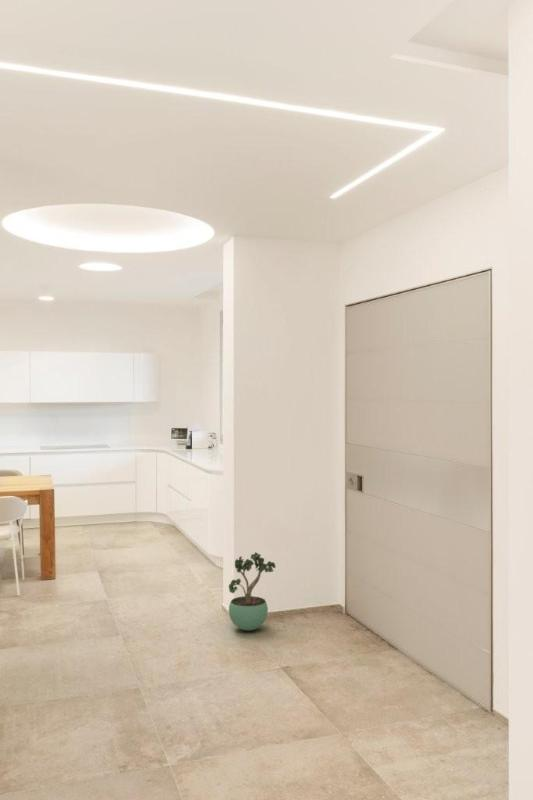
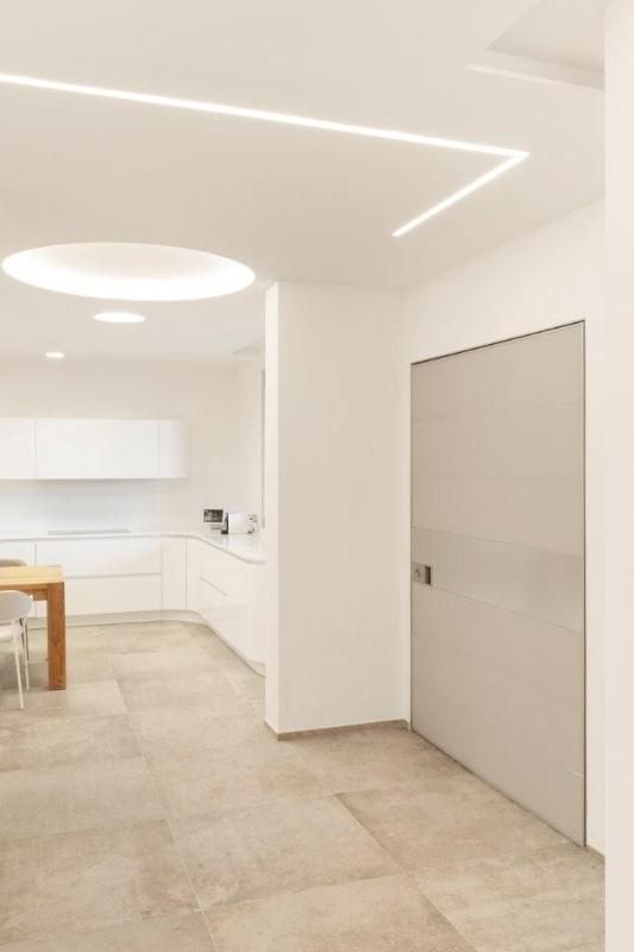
- potted plant (250, 590)
